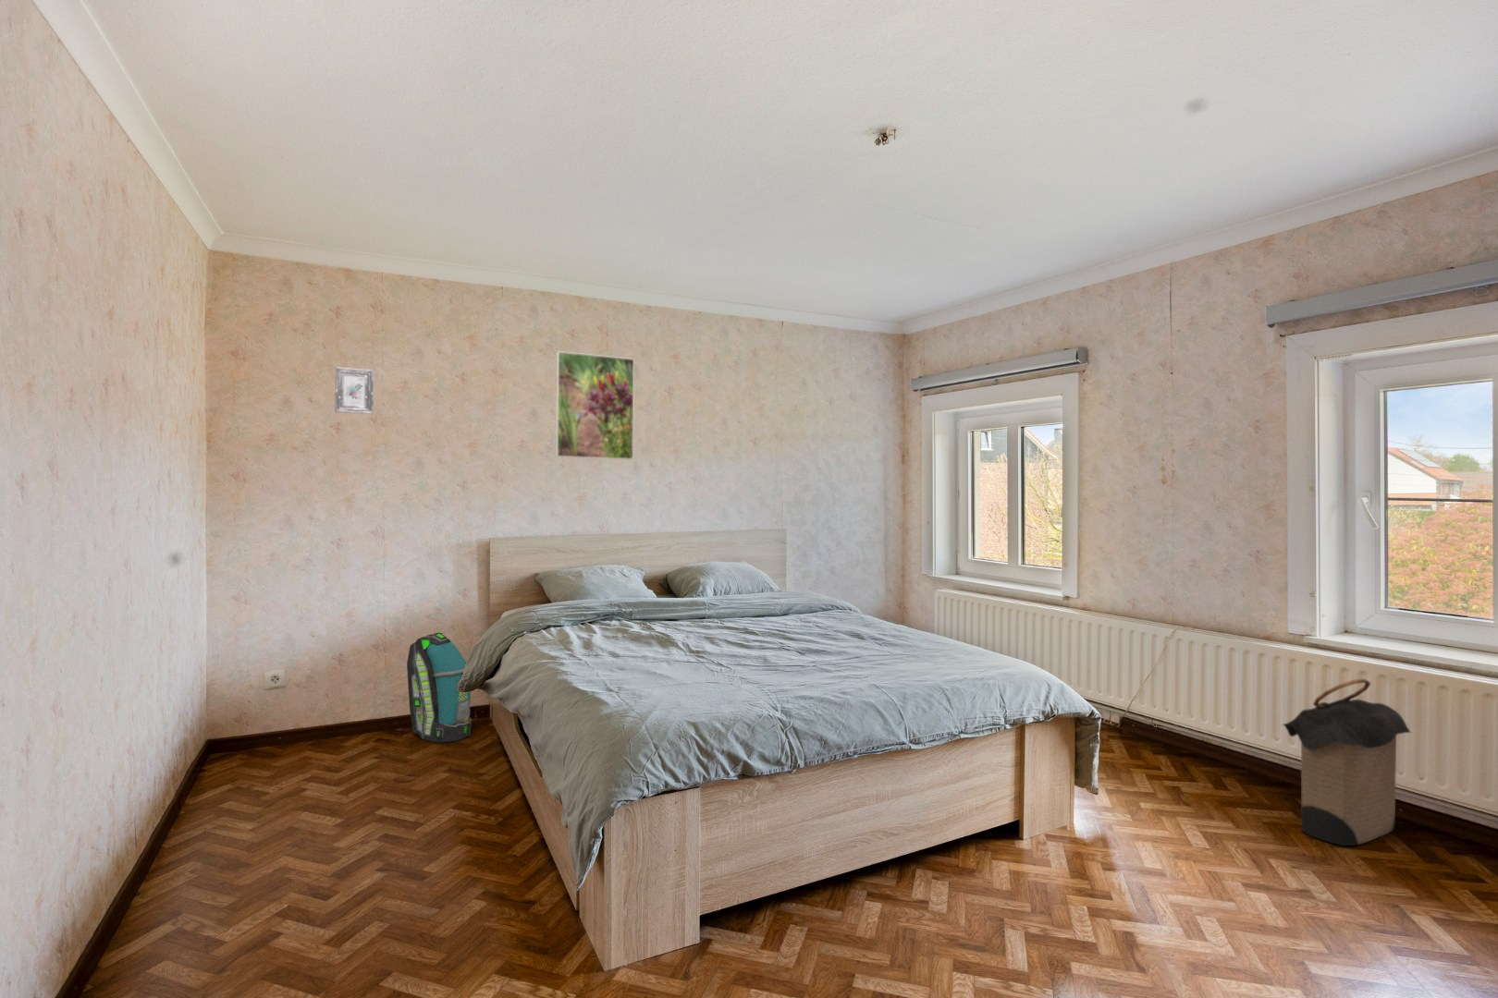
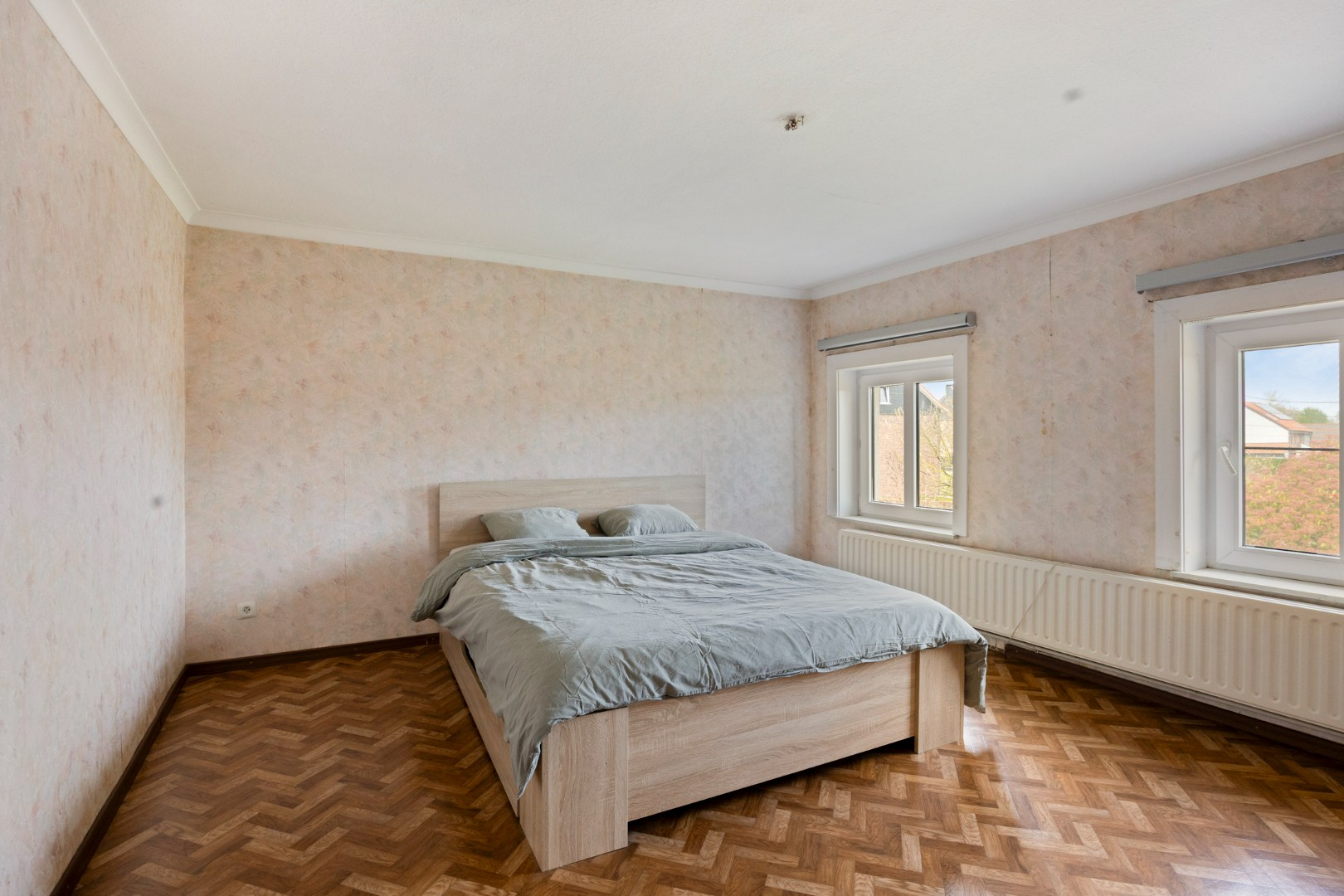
- picture frame (354, 391)
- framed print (595, 407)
- laundry hamper (1345, 750)
- backpack (439, 684)
